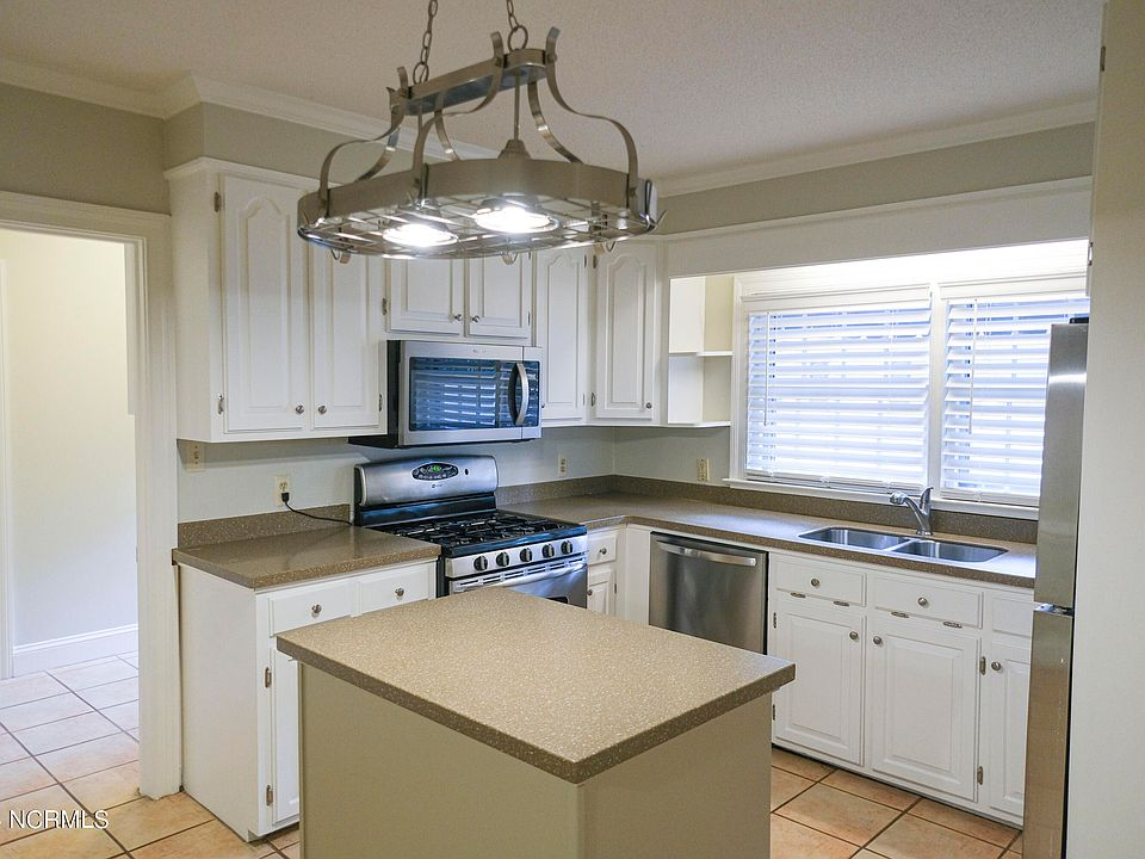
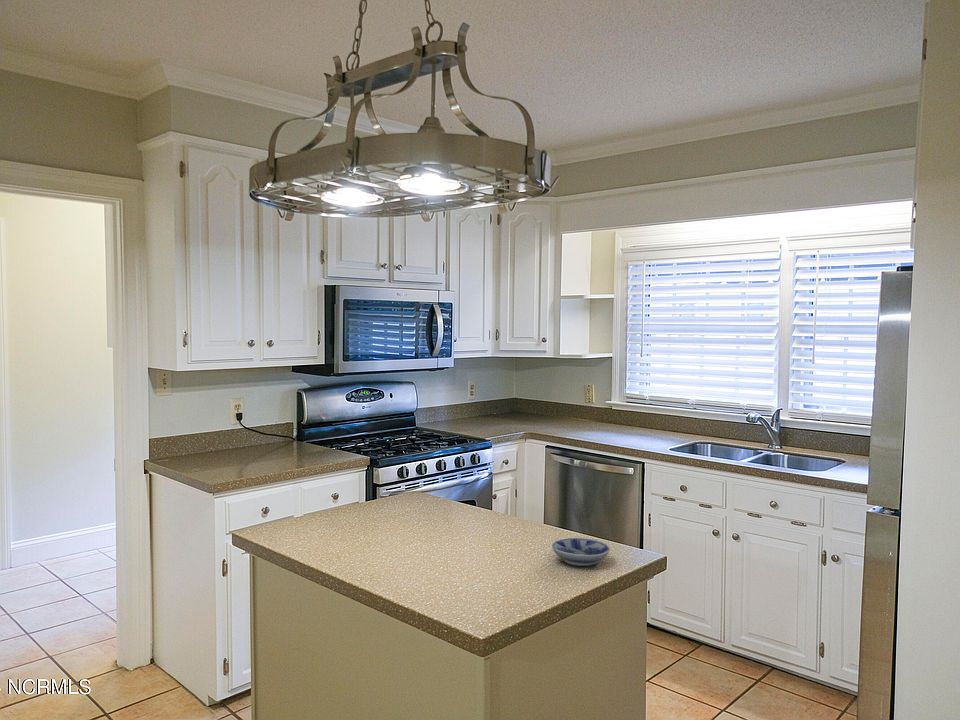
+ bowl (580, 553)
